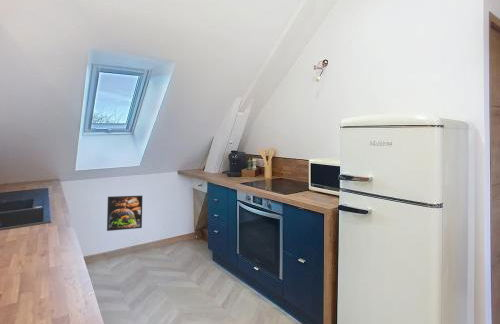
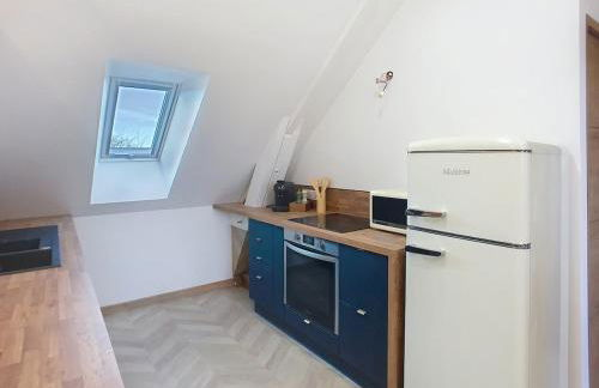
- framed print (125, 212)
